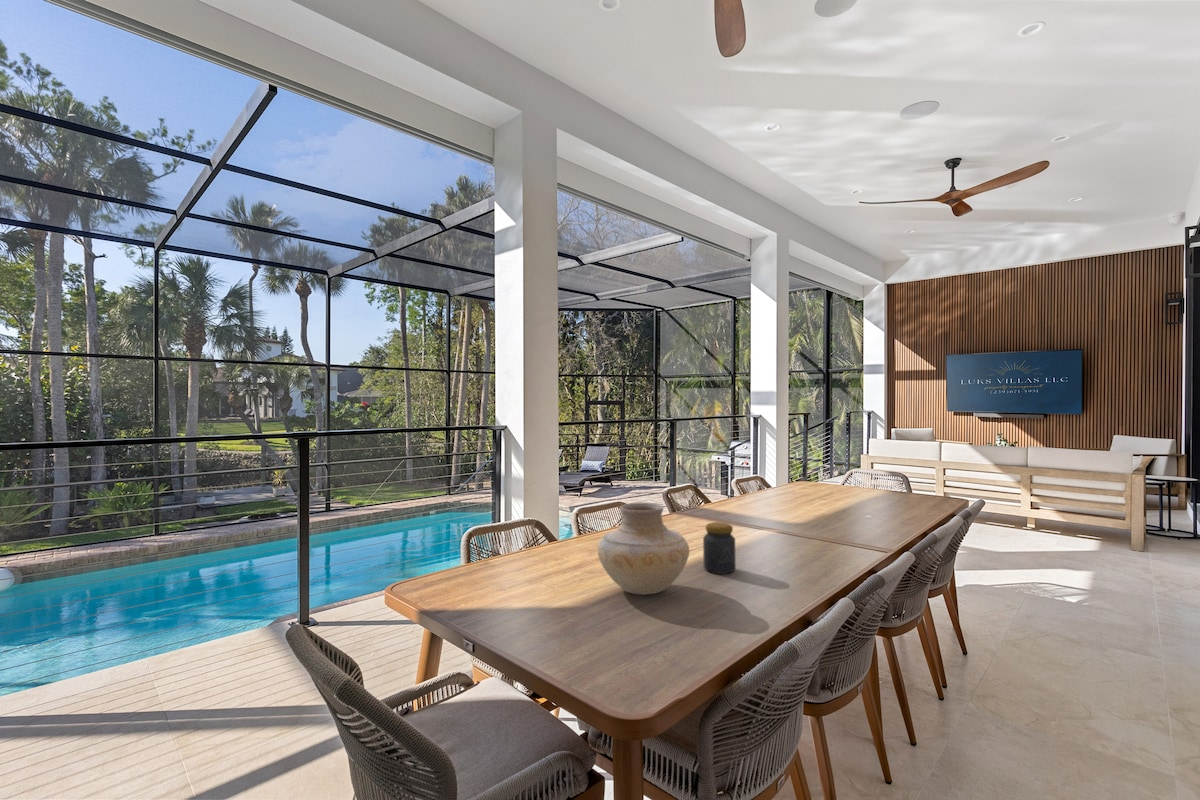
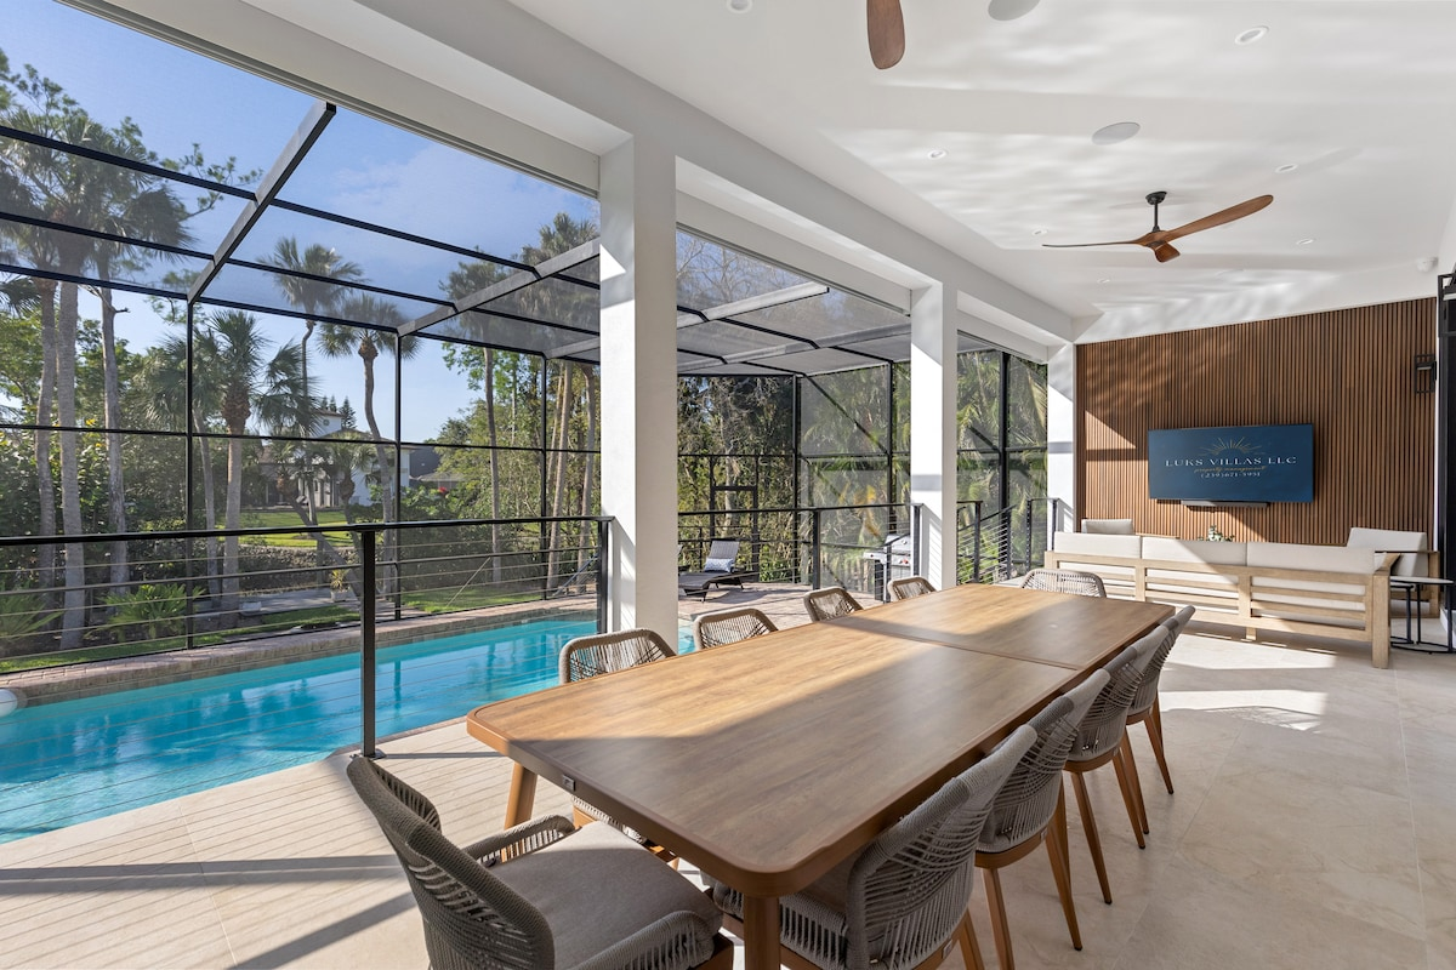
- jar (719, 547)
- vase (643, 548)
